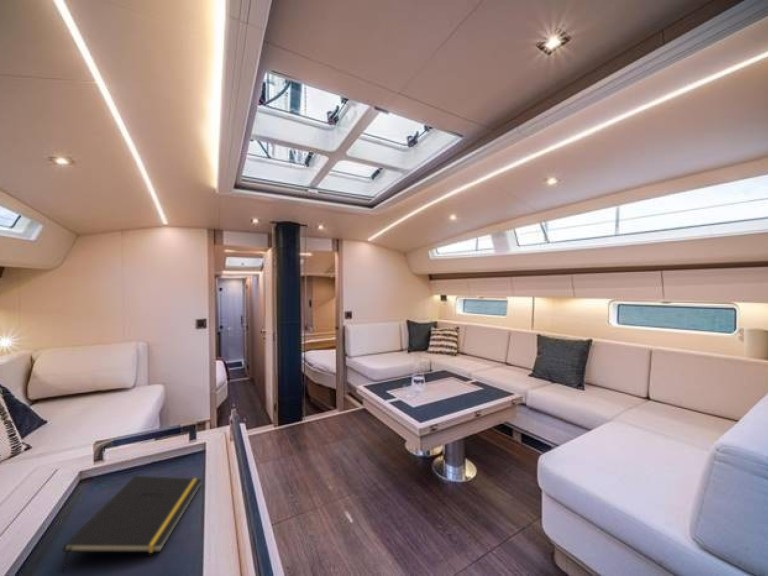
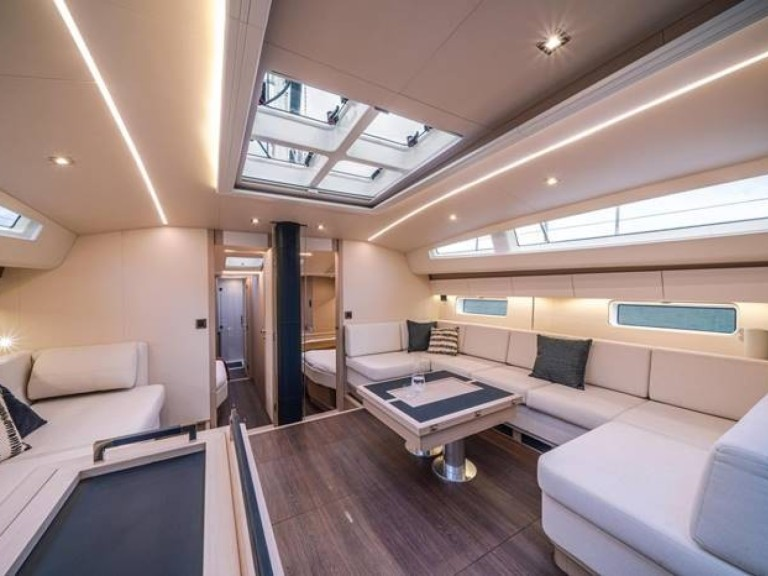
- notepad (145, 508)
